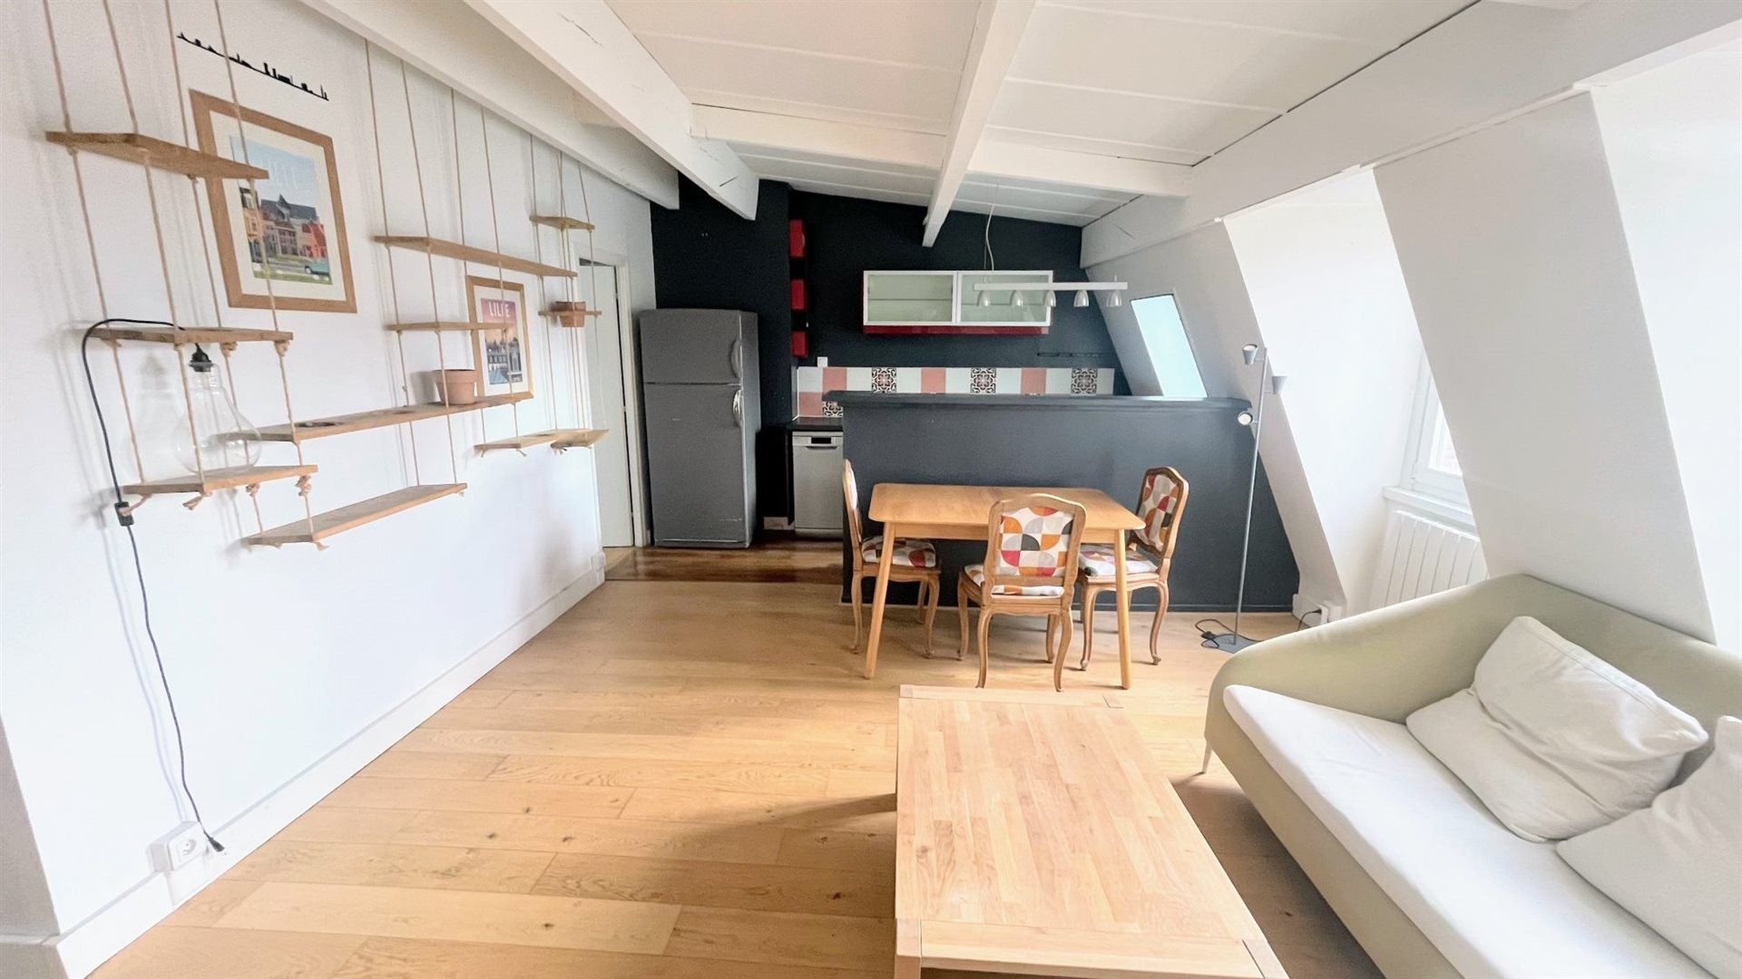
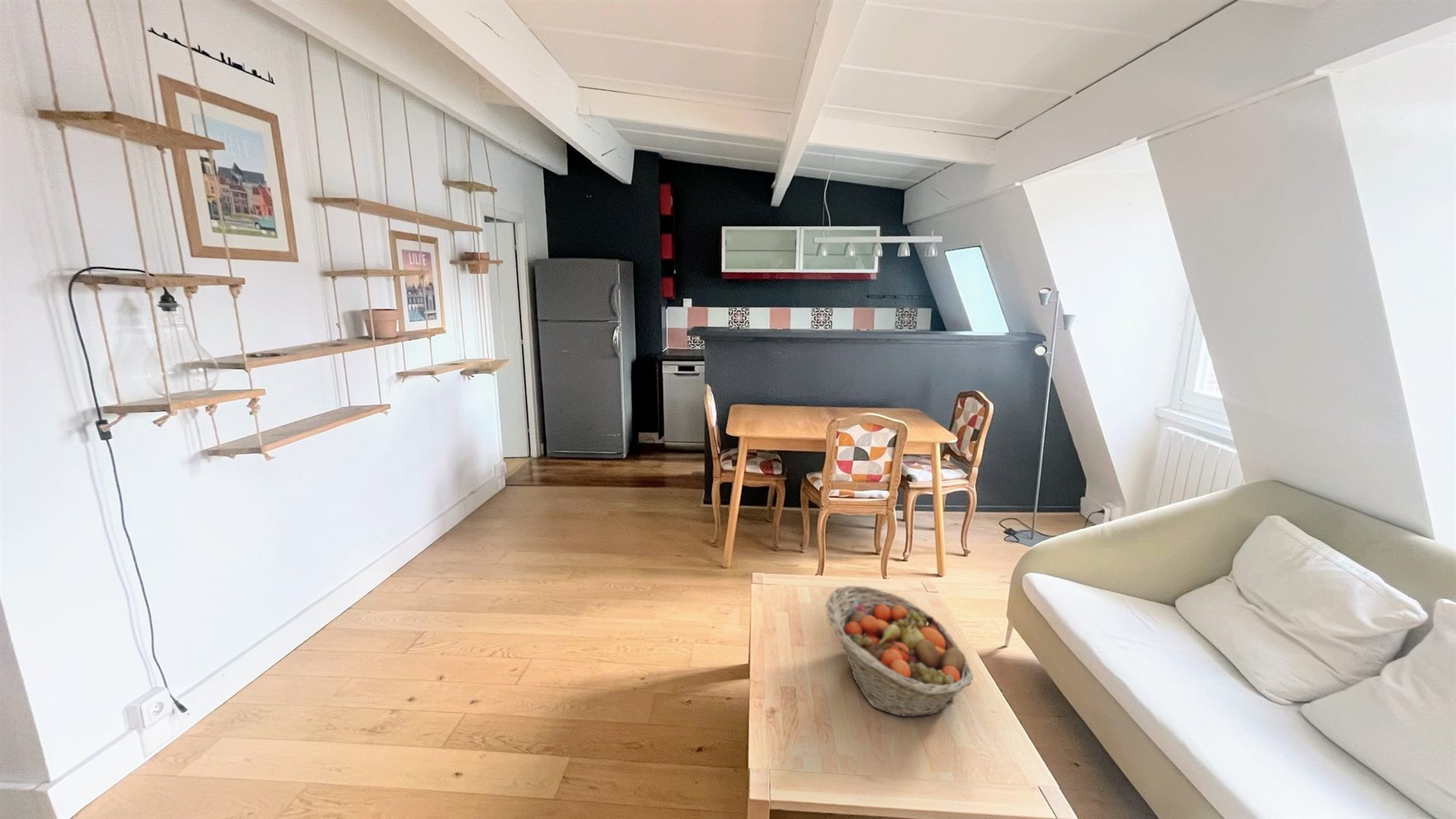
+ fruit basket (895, 645)
